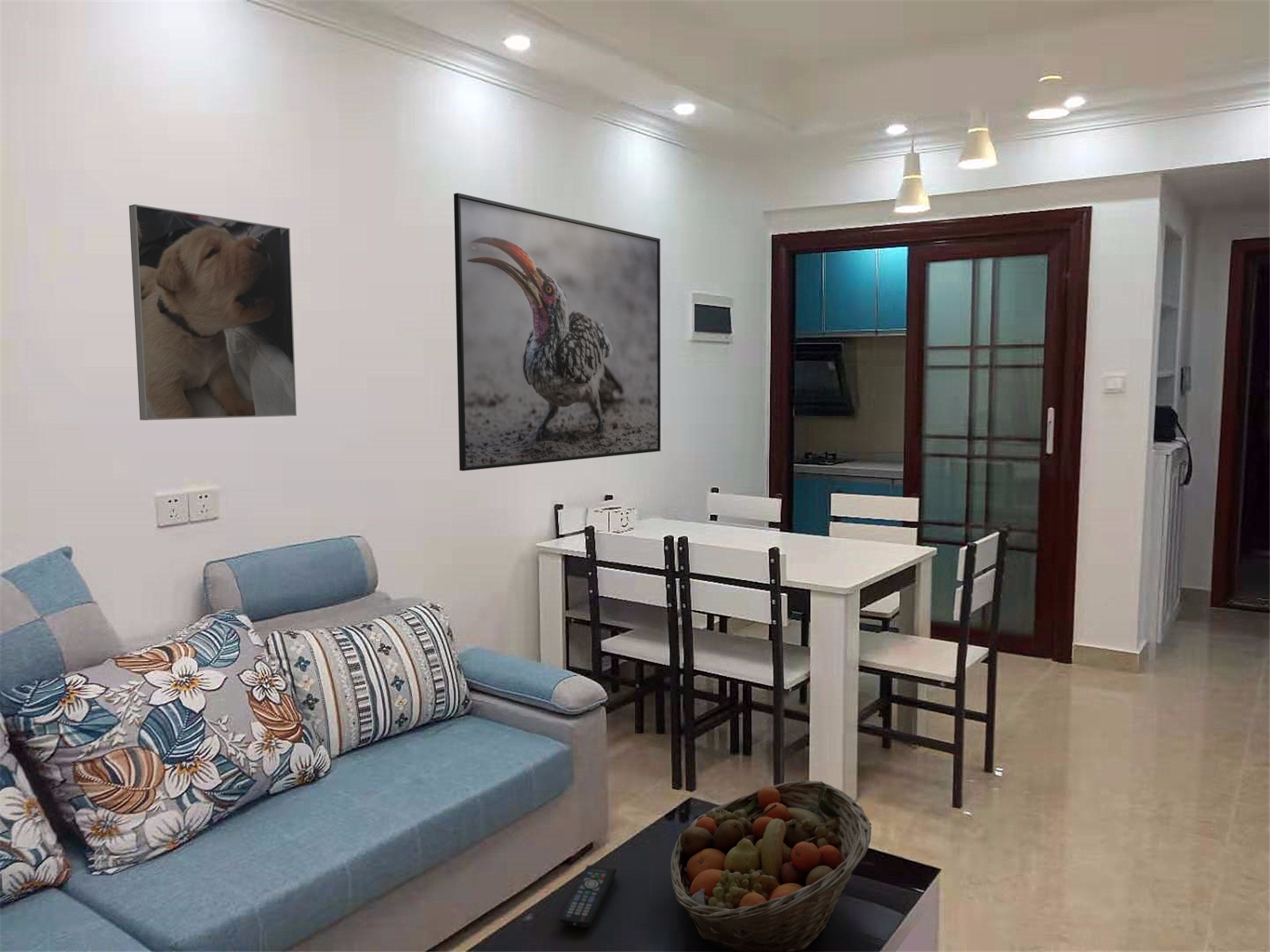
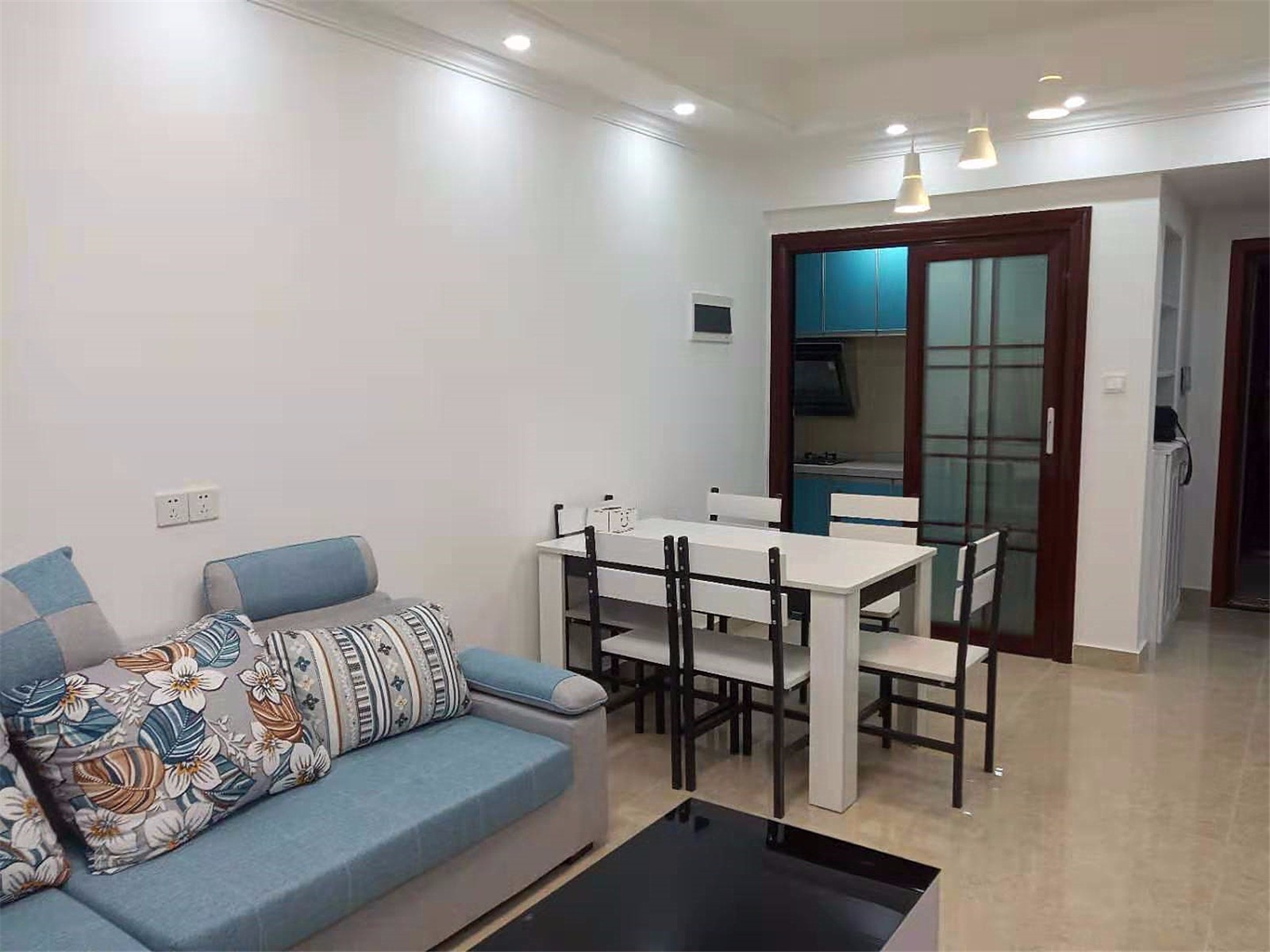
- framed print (219, 318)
- remote control (590, 893)
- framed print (572, 340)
- fruit basket (768, 861)
